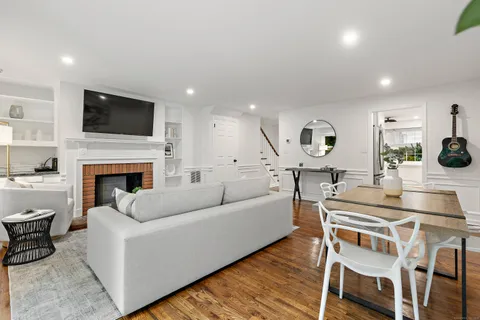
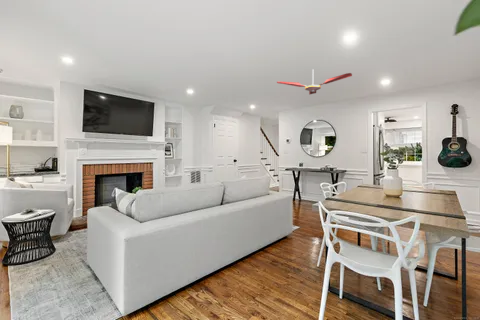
+ ceiling fan (312, 82)
